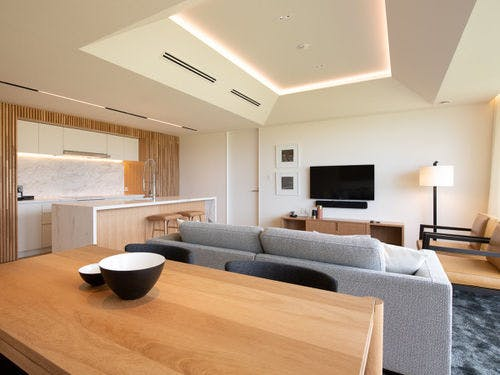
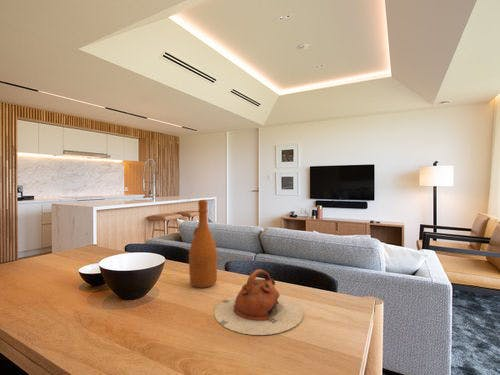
+ wine bottle (203, 241)
+ teapot (258, 290)
